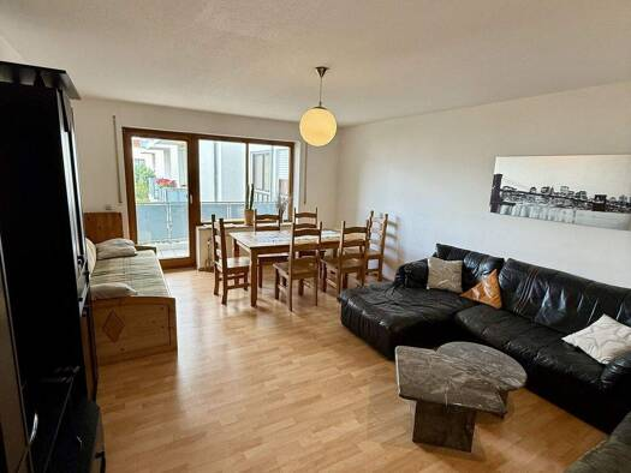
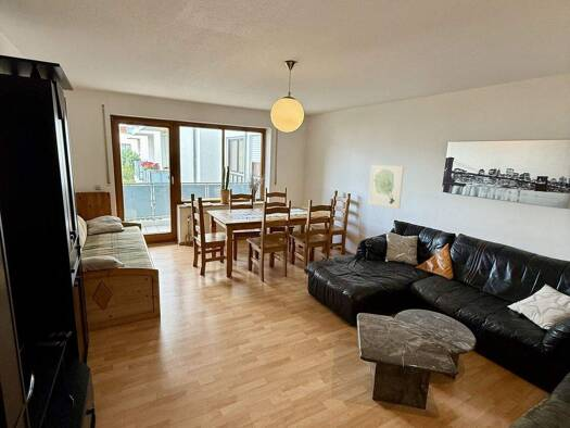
+ wall art (384, 186)
